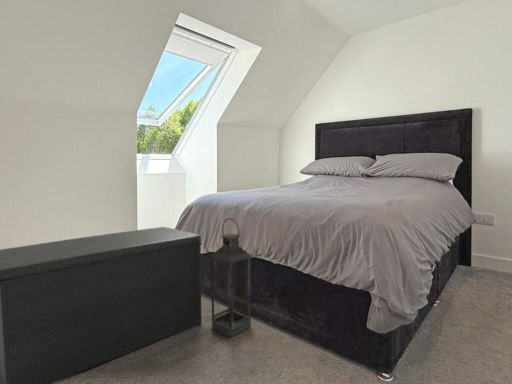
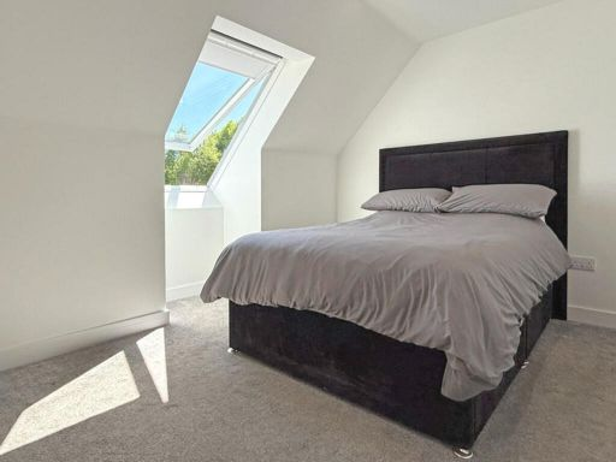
- lantern (231, 273)
- bench (104, 291)
